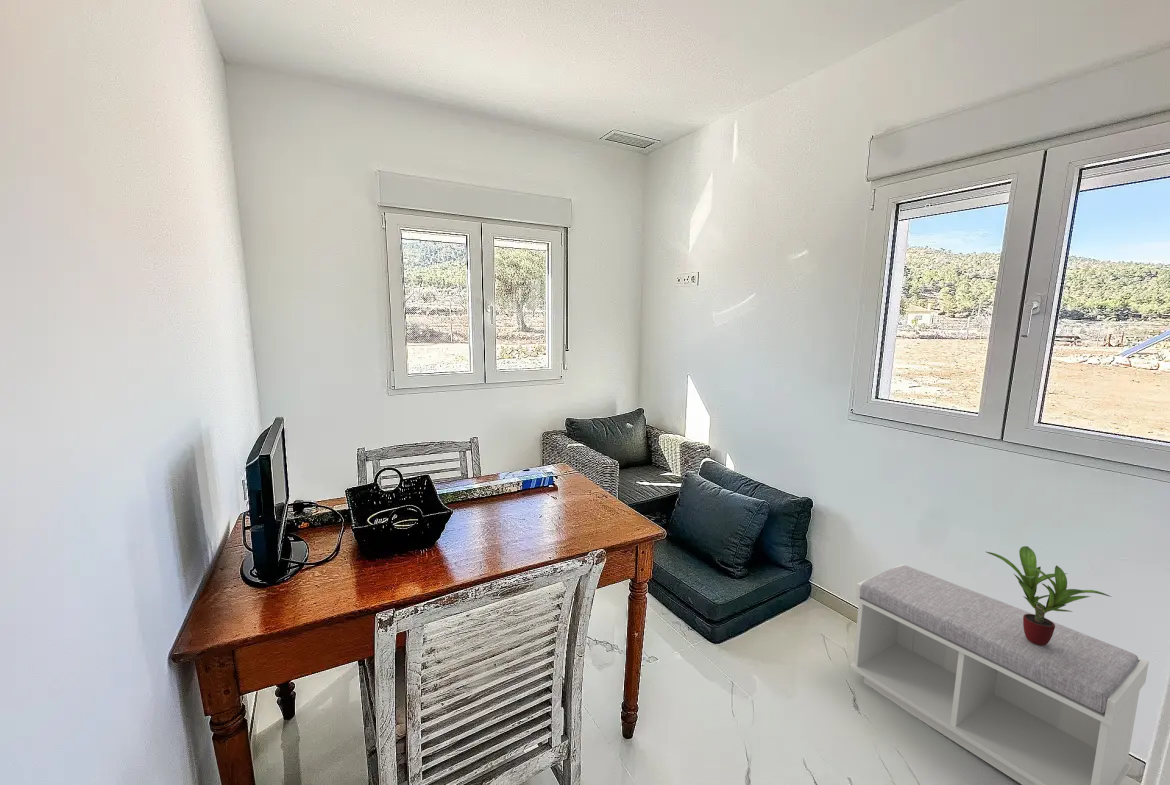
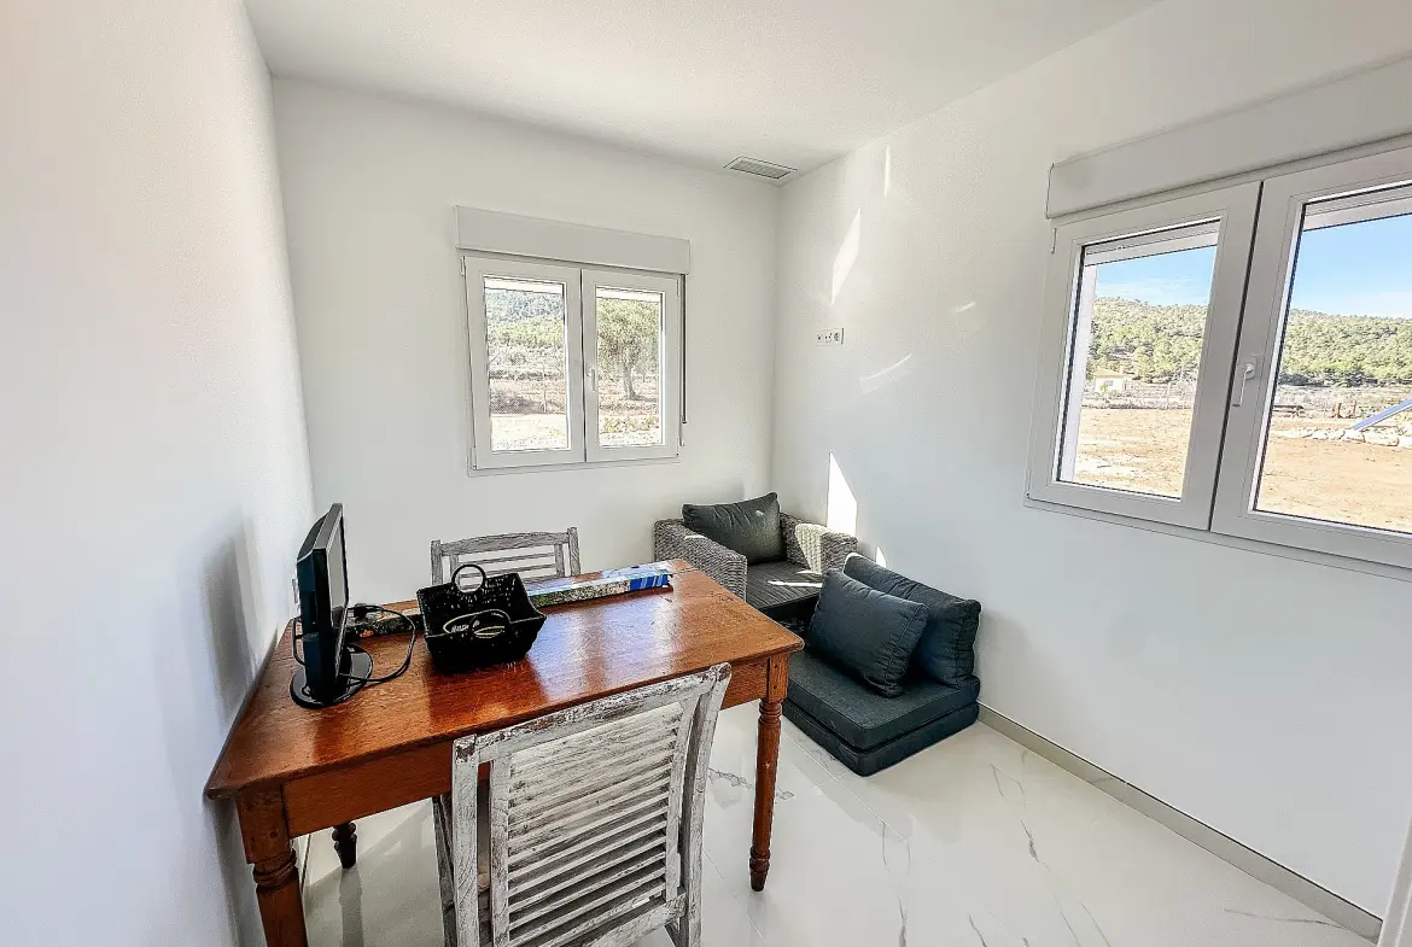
- bench (976, 668)
- potted plant (1040, 598)
